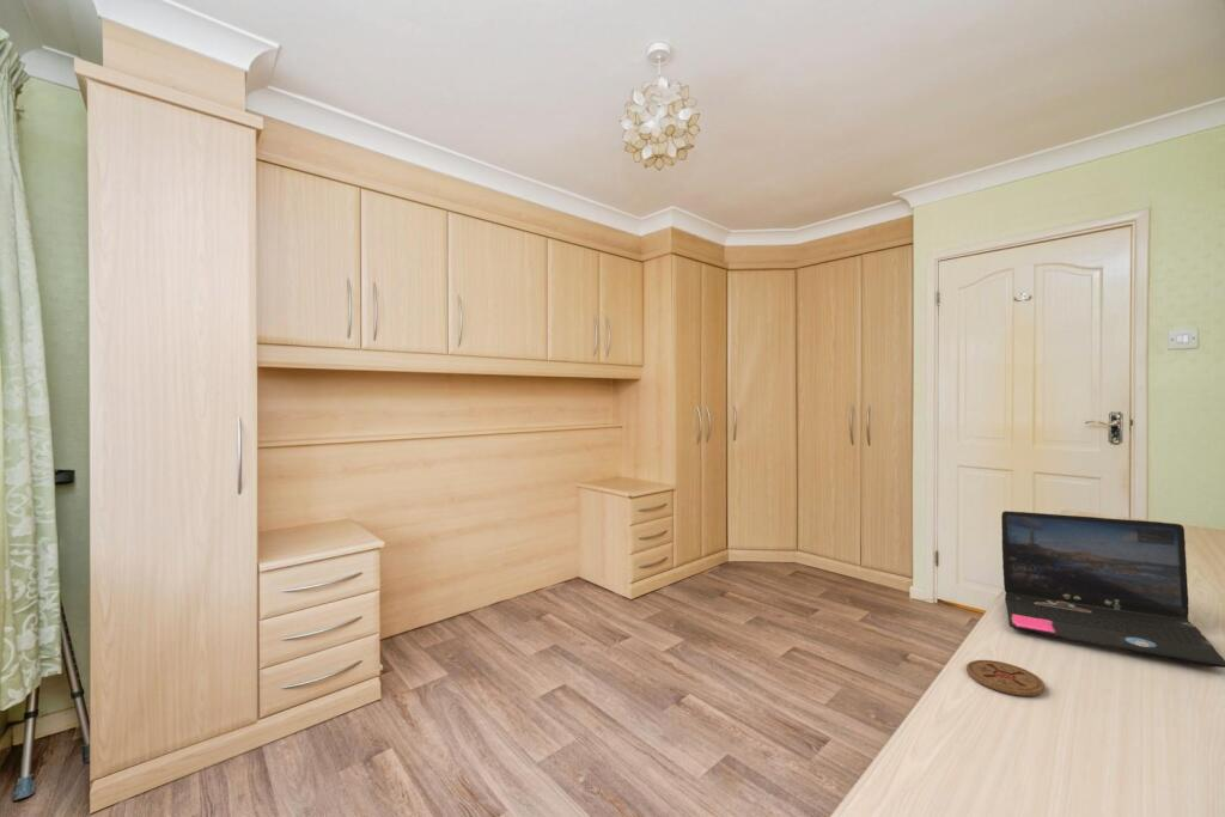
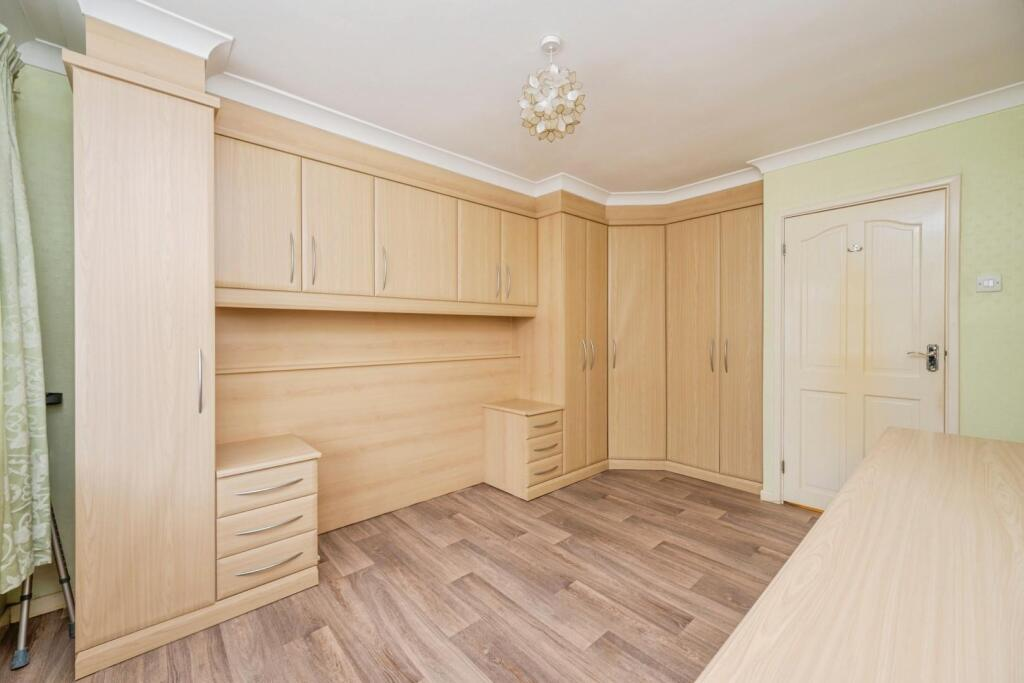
- coaster (1004, 676)
- laptop (1096, 578)
